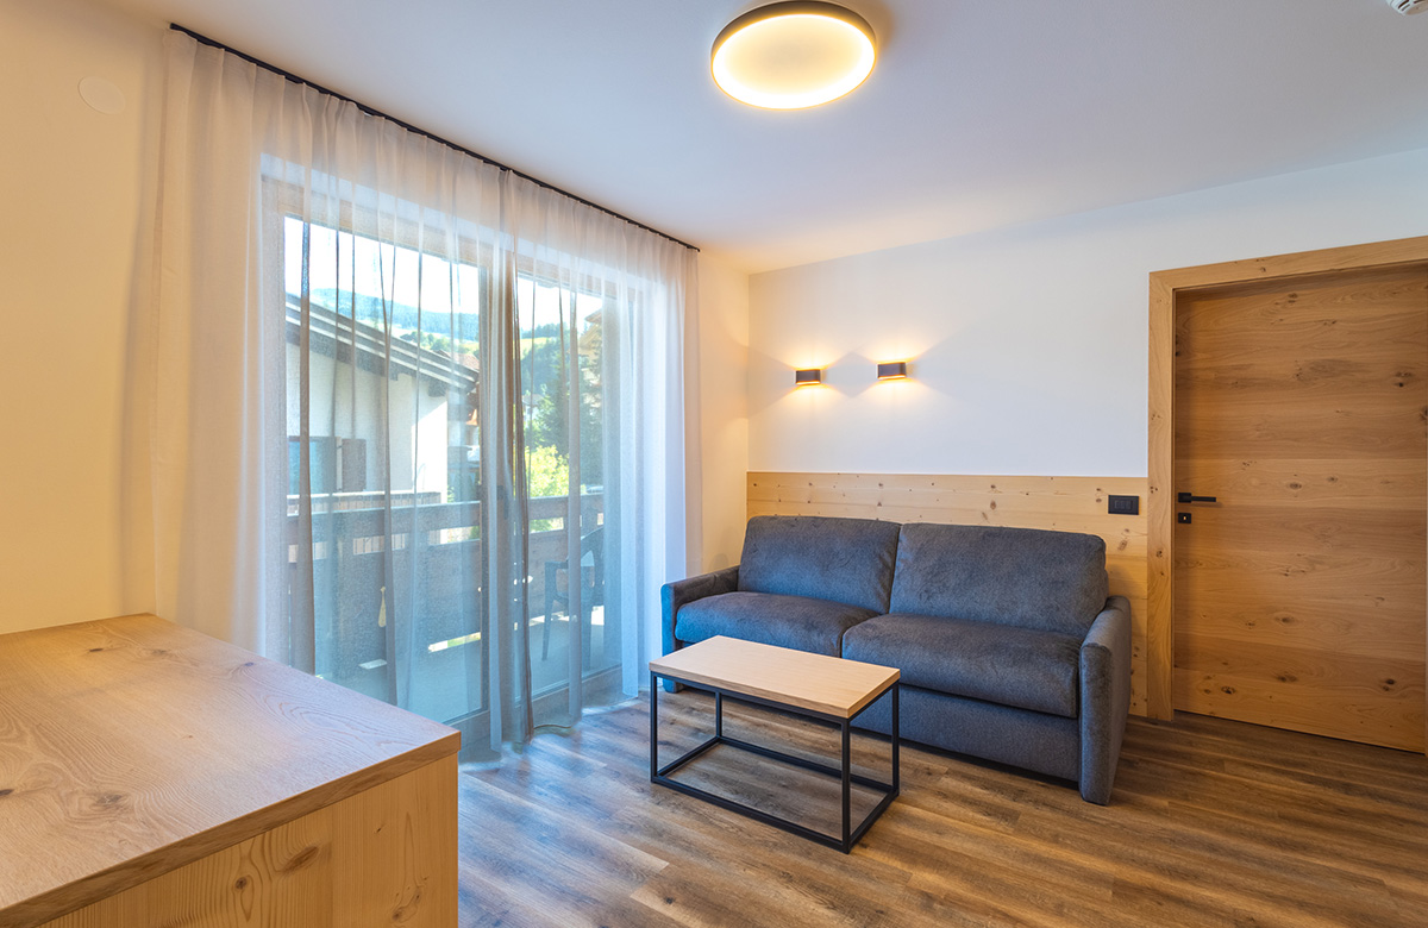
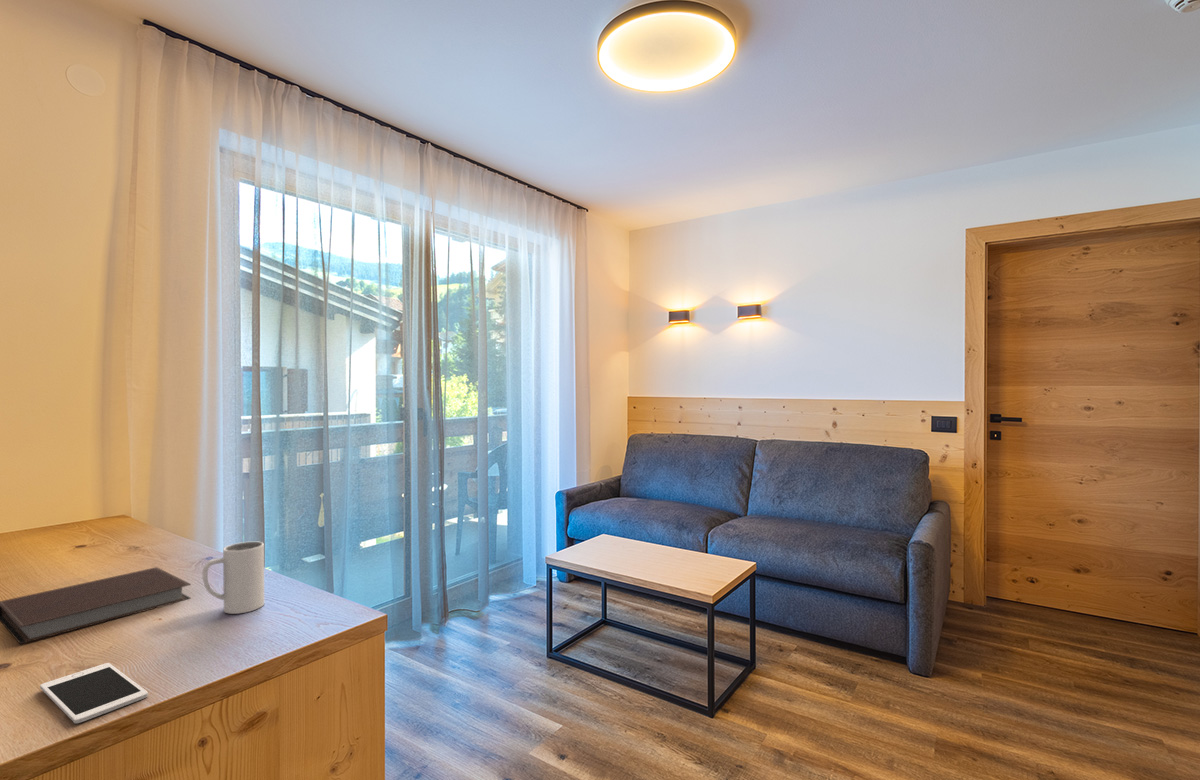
+ mug (234, 578)
+ notebook (97, 599)
+ cell phone (93, 690)
